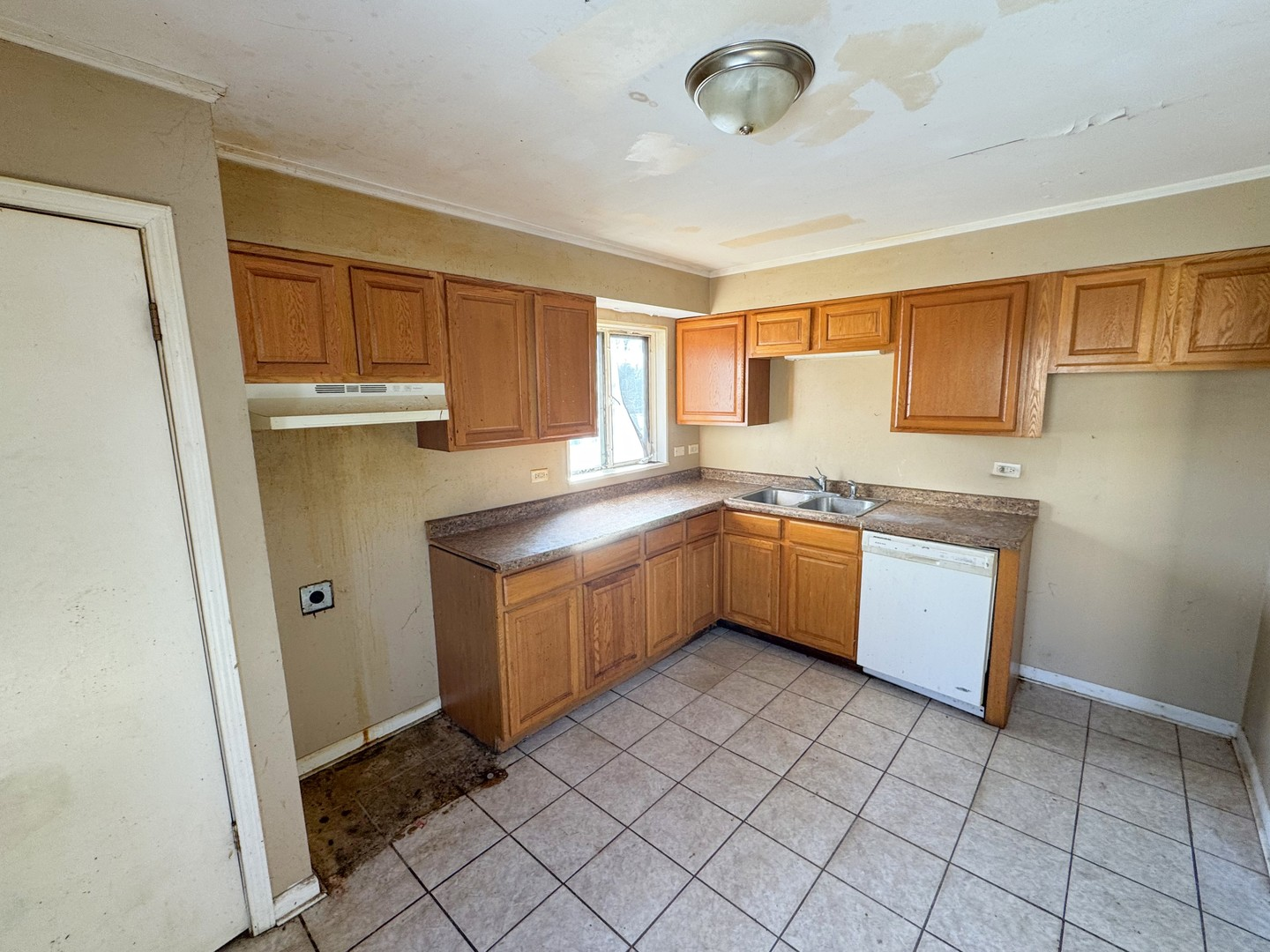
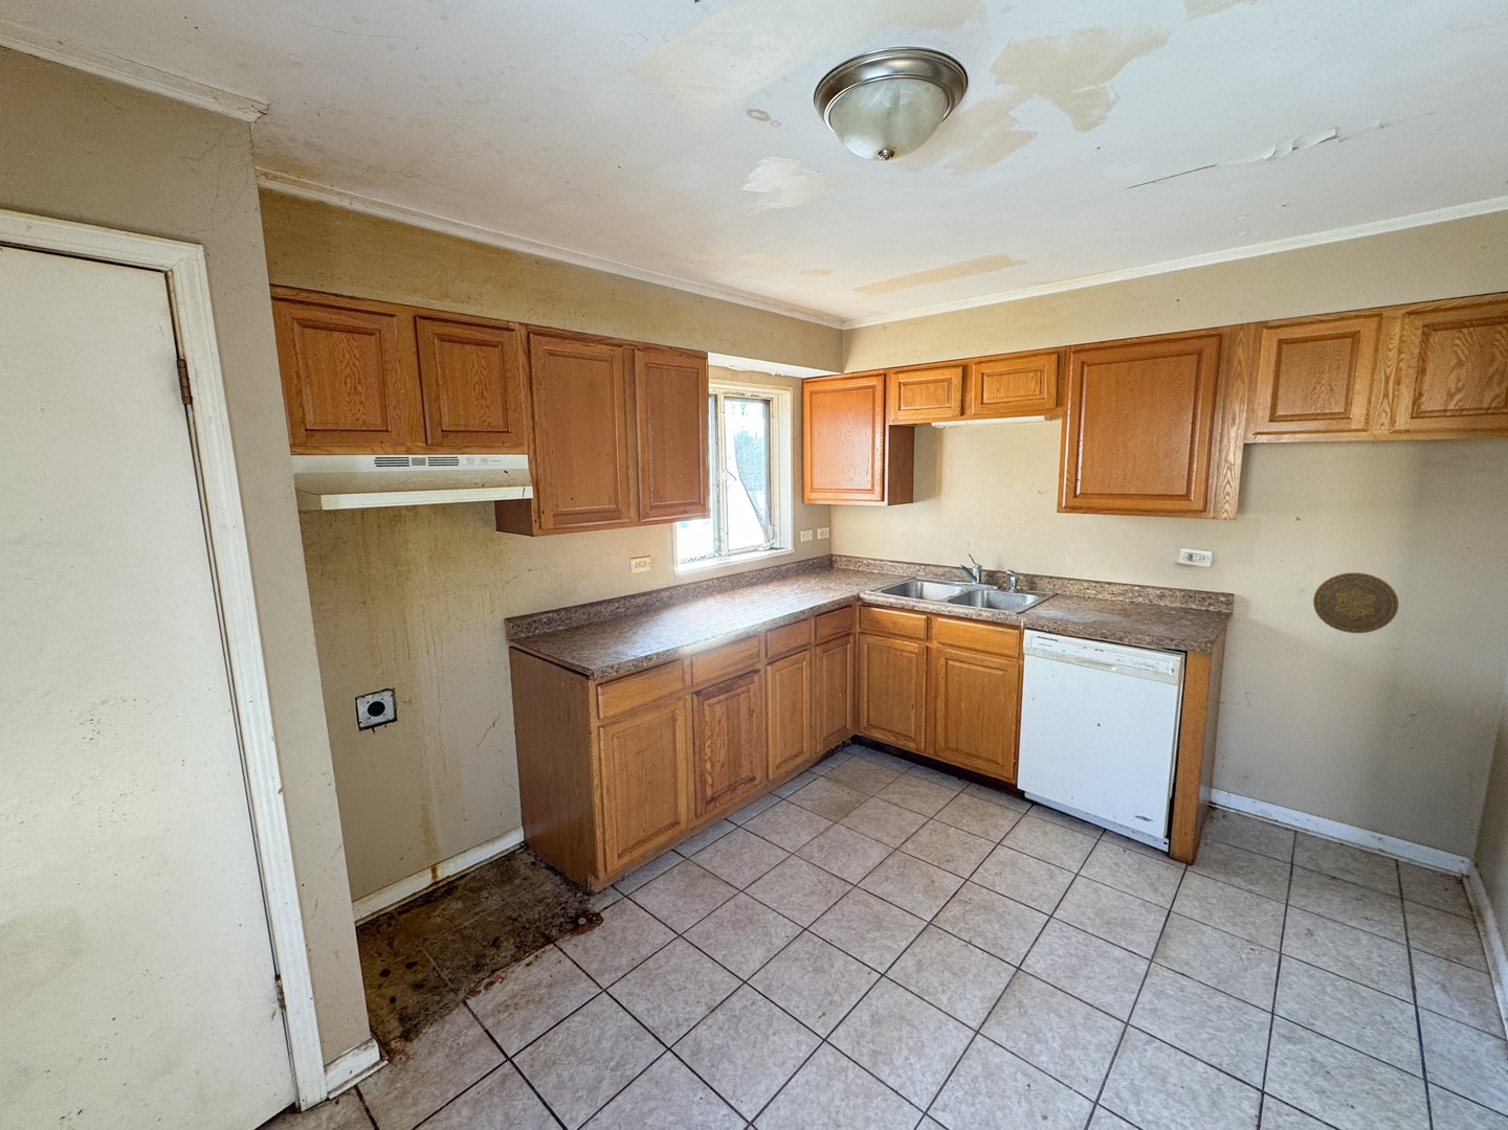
+ decorative plate (1354, 603)
